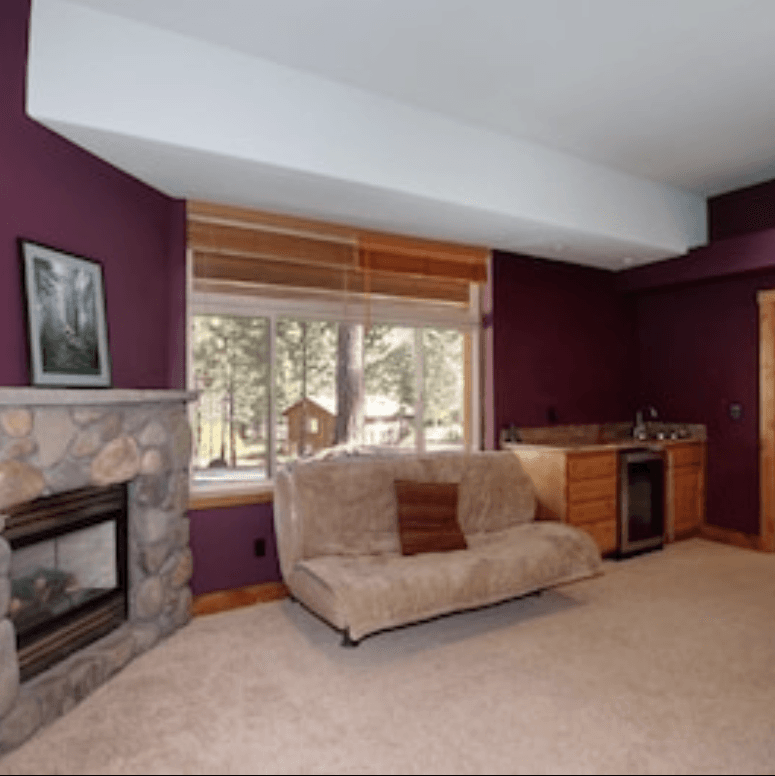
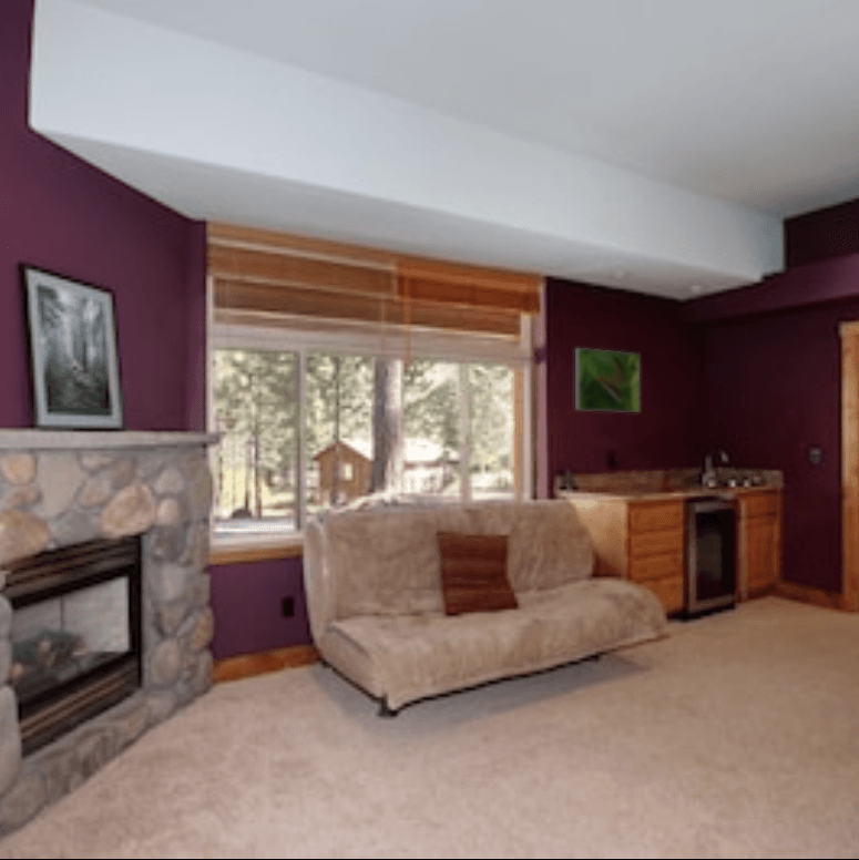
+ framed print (609, 380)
